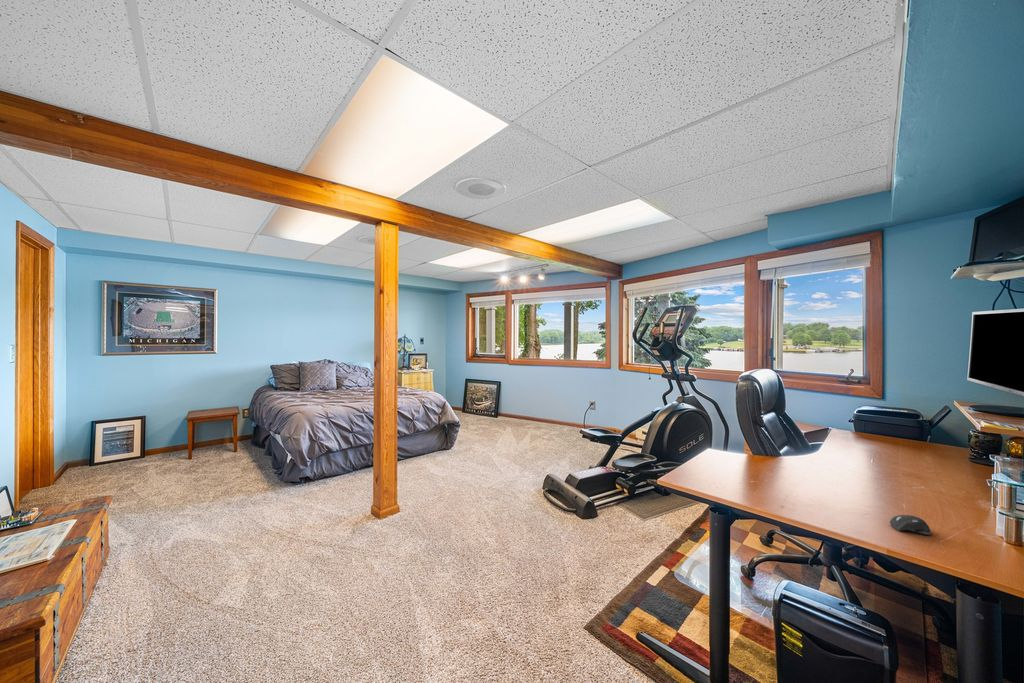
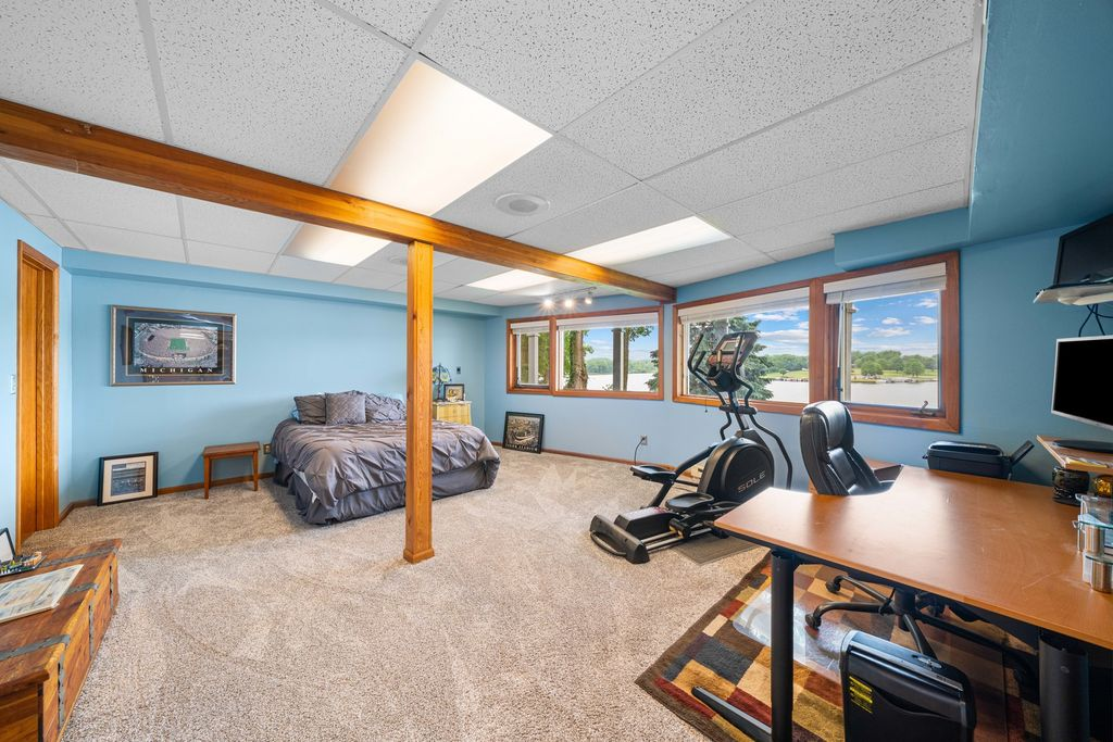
- computer mouse (911, 522)
